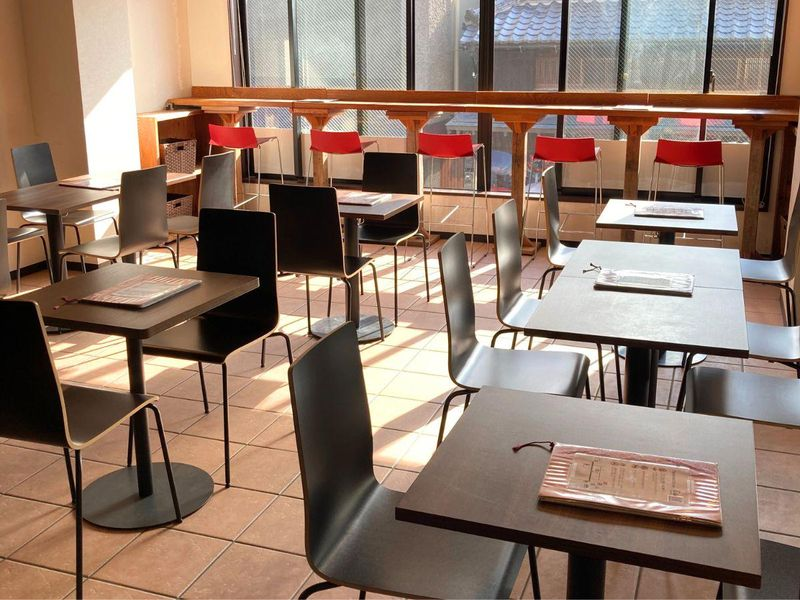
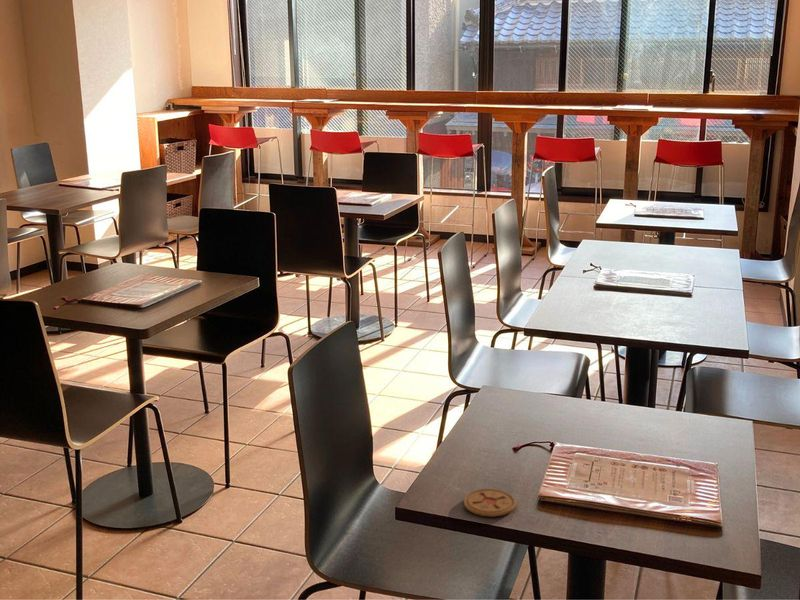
+ coaster (489, 502)
